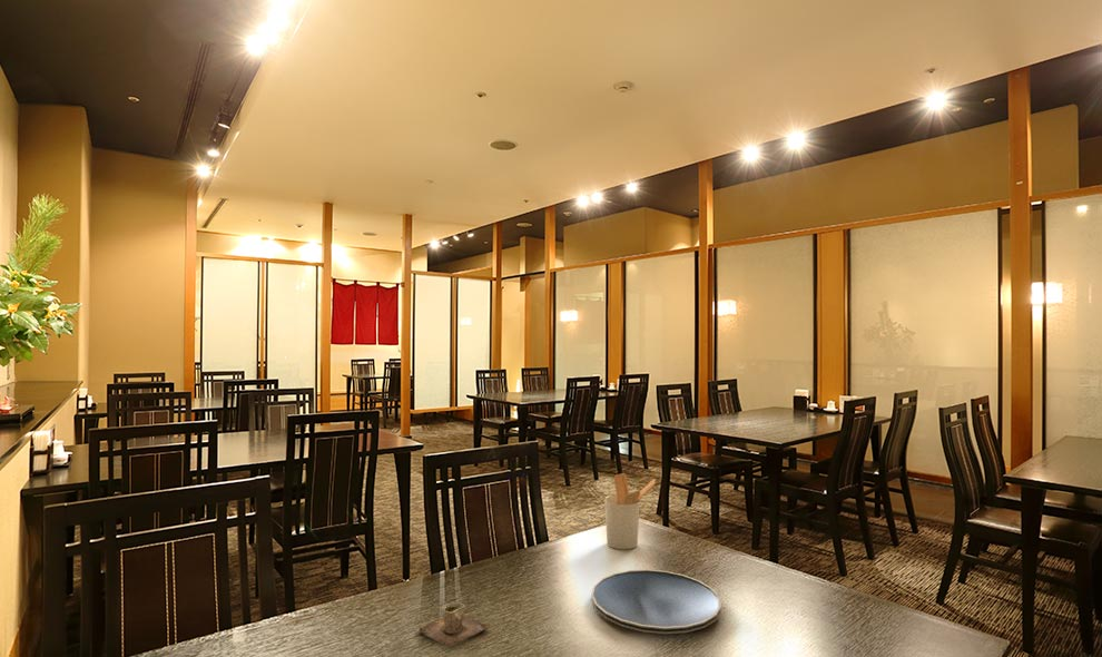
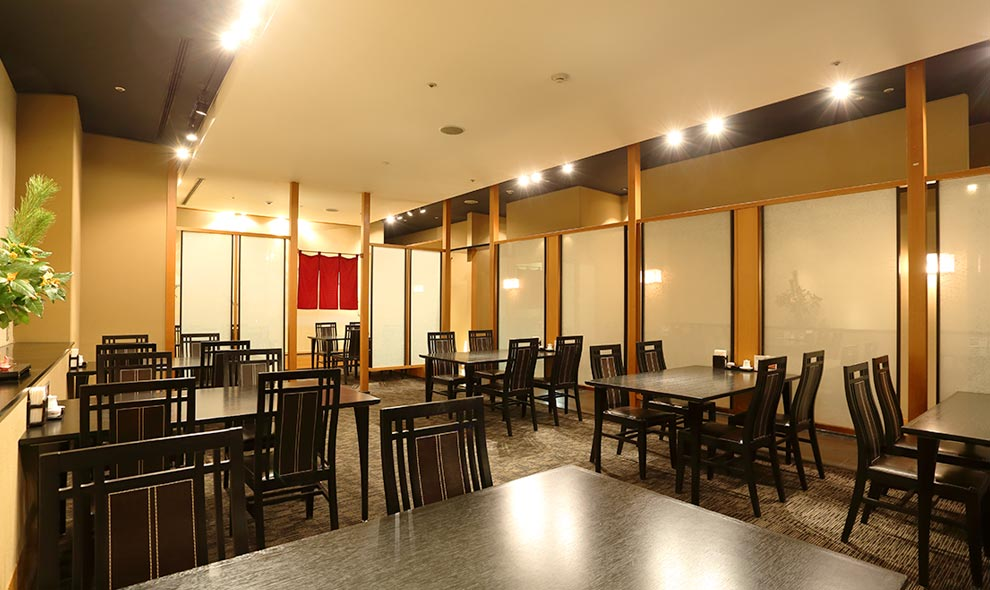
- plate (655, 600)
- utensil holder (631, 510)
- cup (453, 617)
